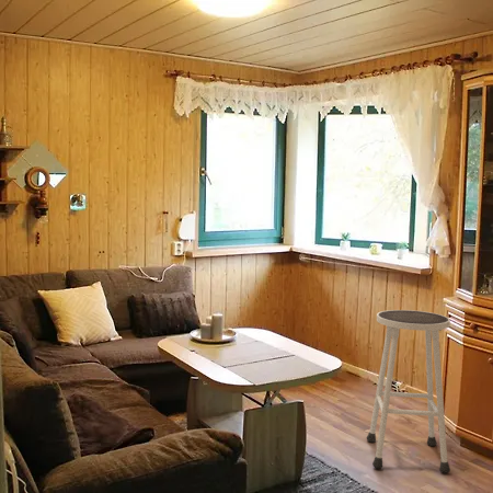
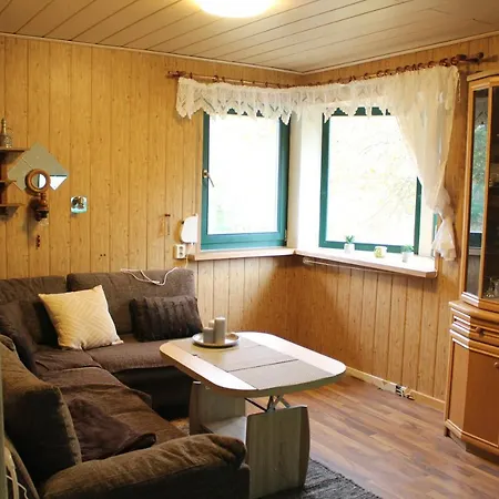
- stool (409, 393)
